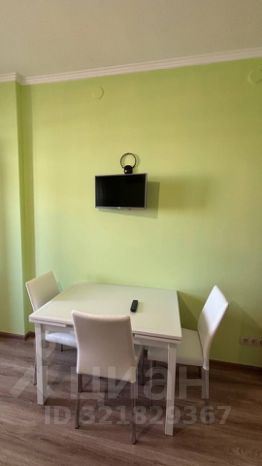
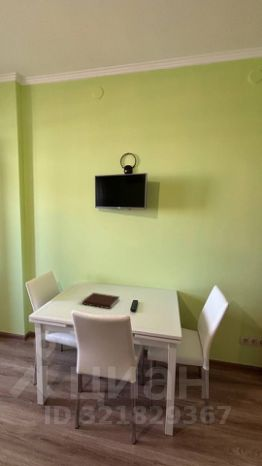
+ notebook (101, 300)
